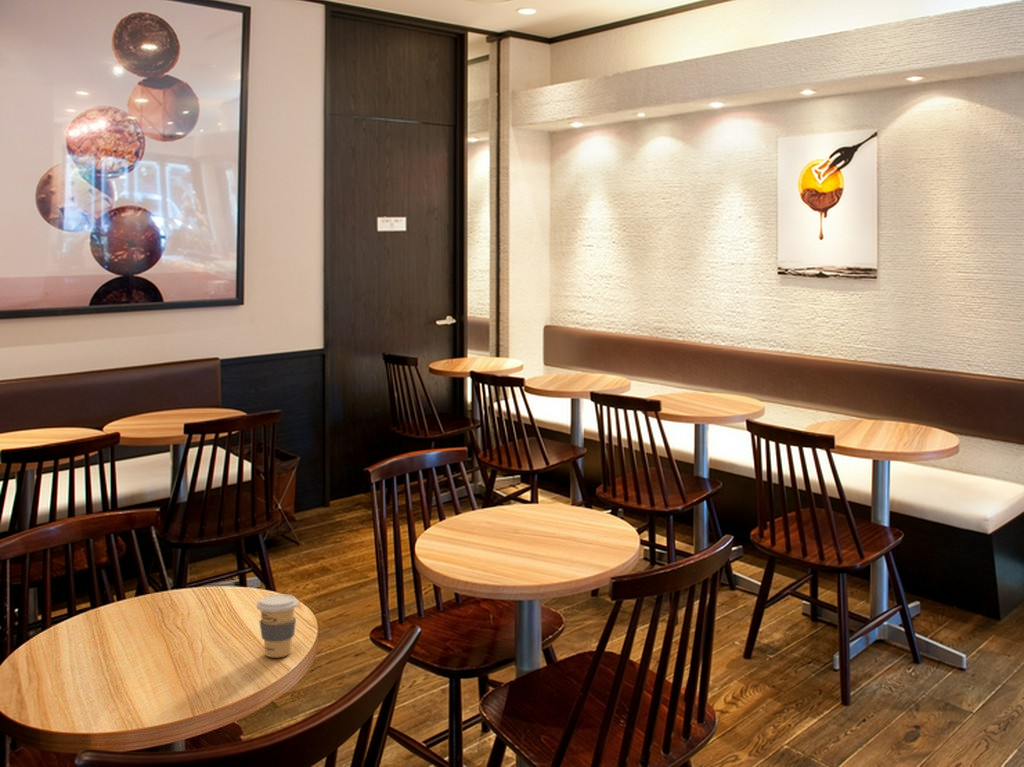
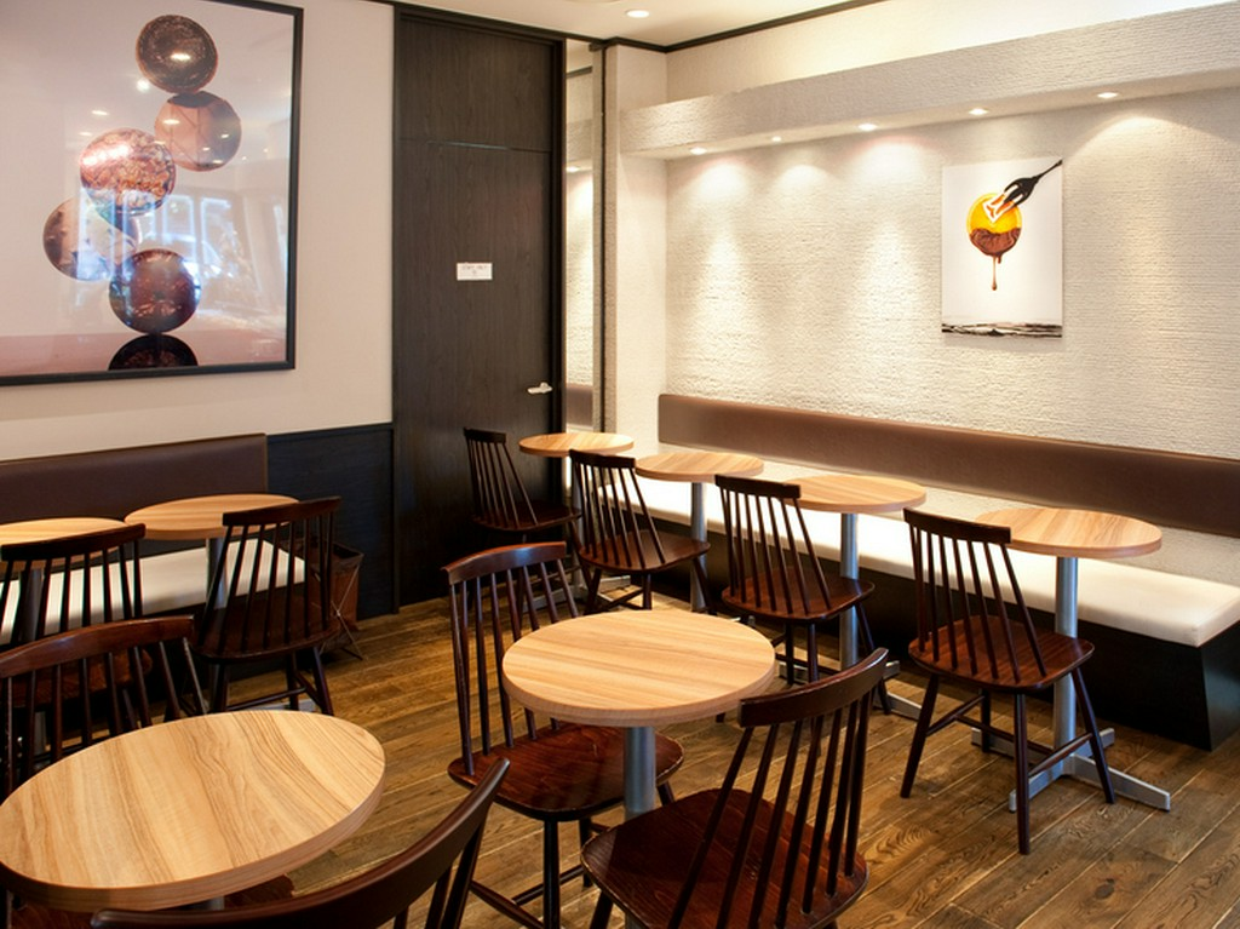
- coffee cup (278, 626)
